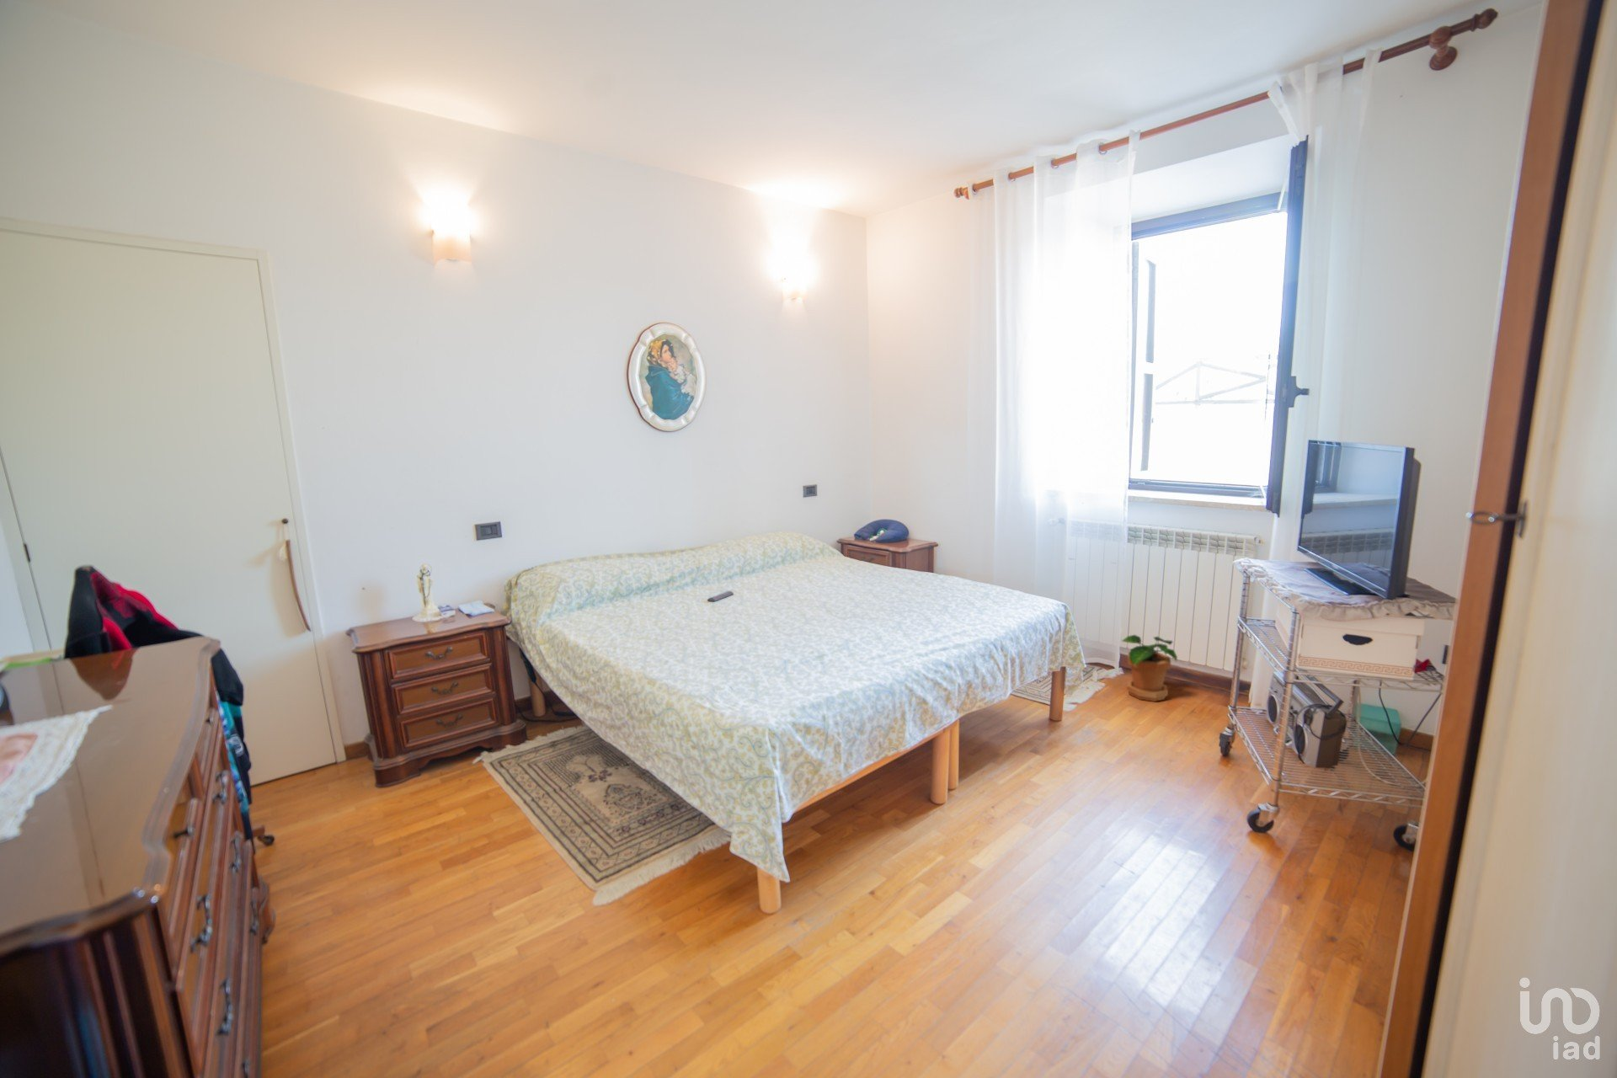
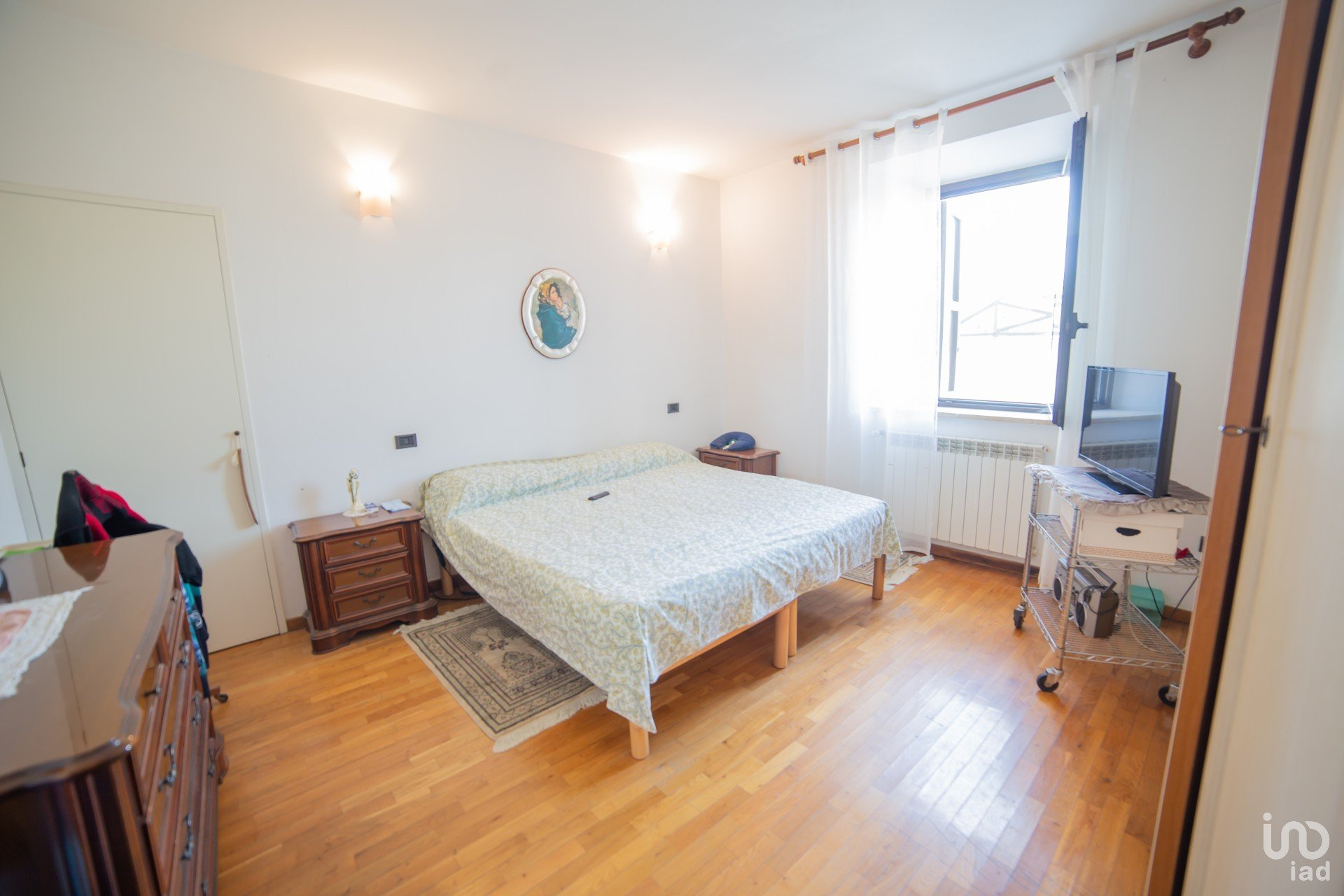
- potted plant (1143, 667)
